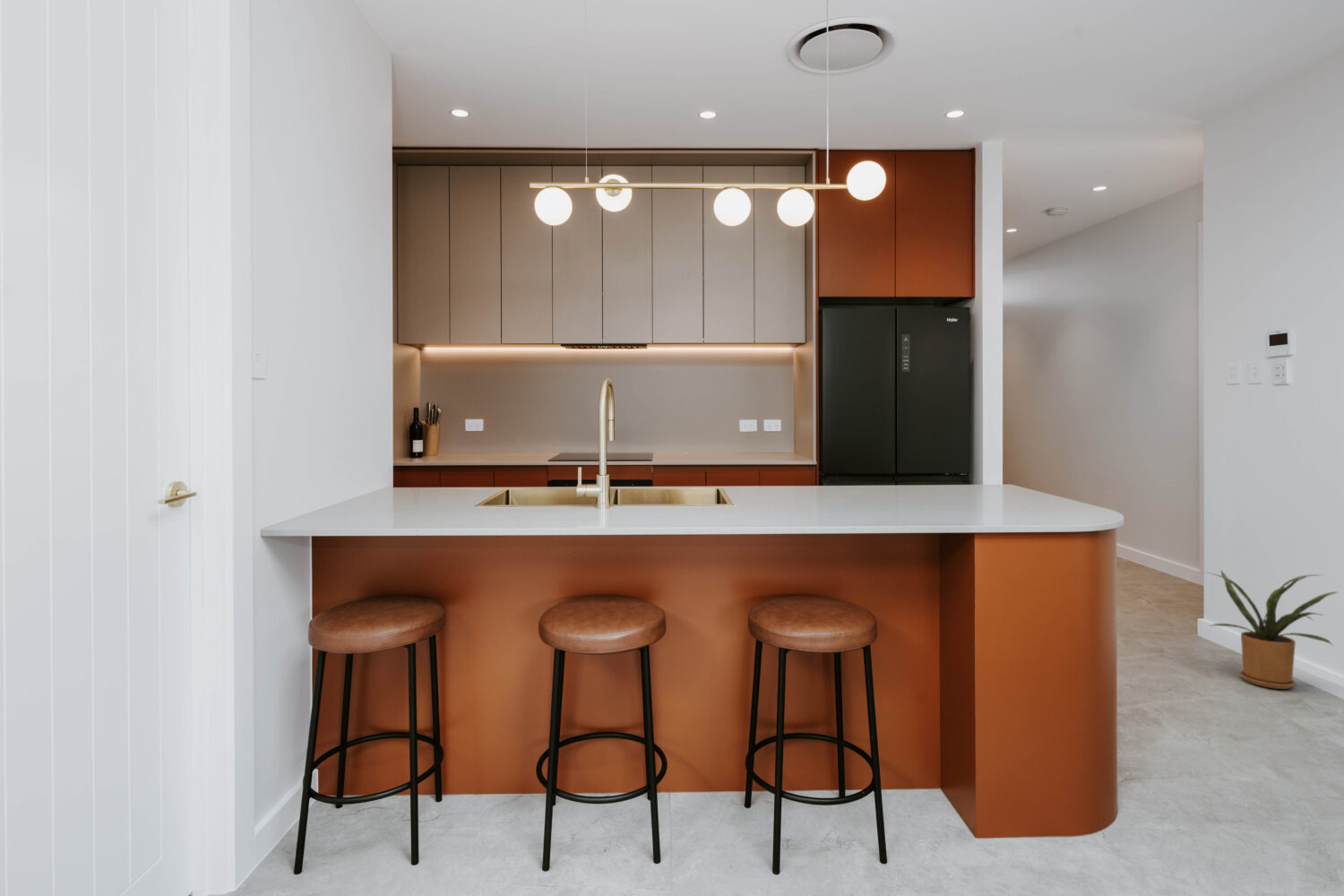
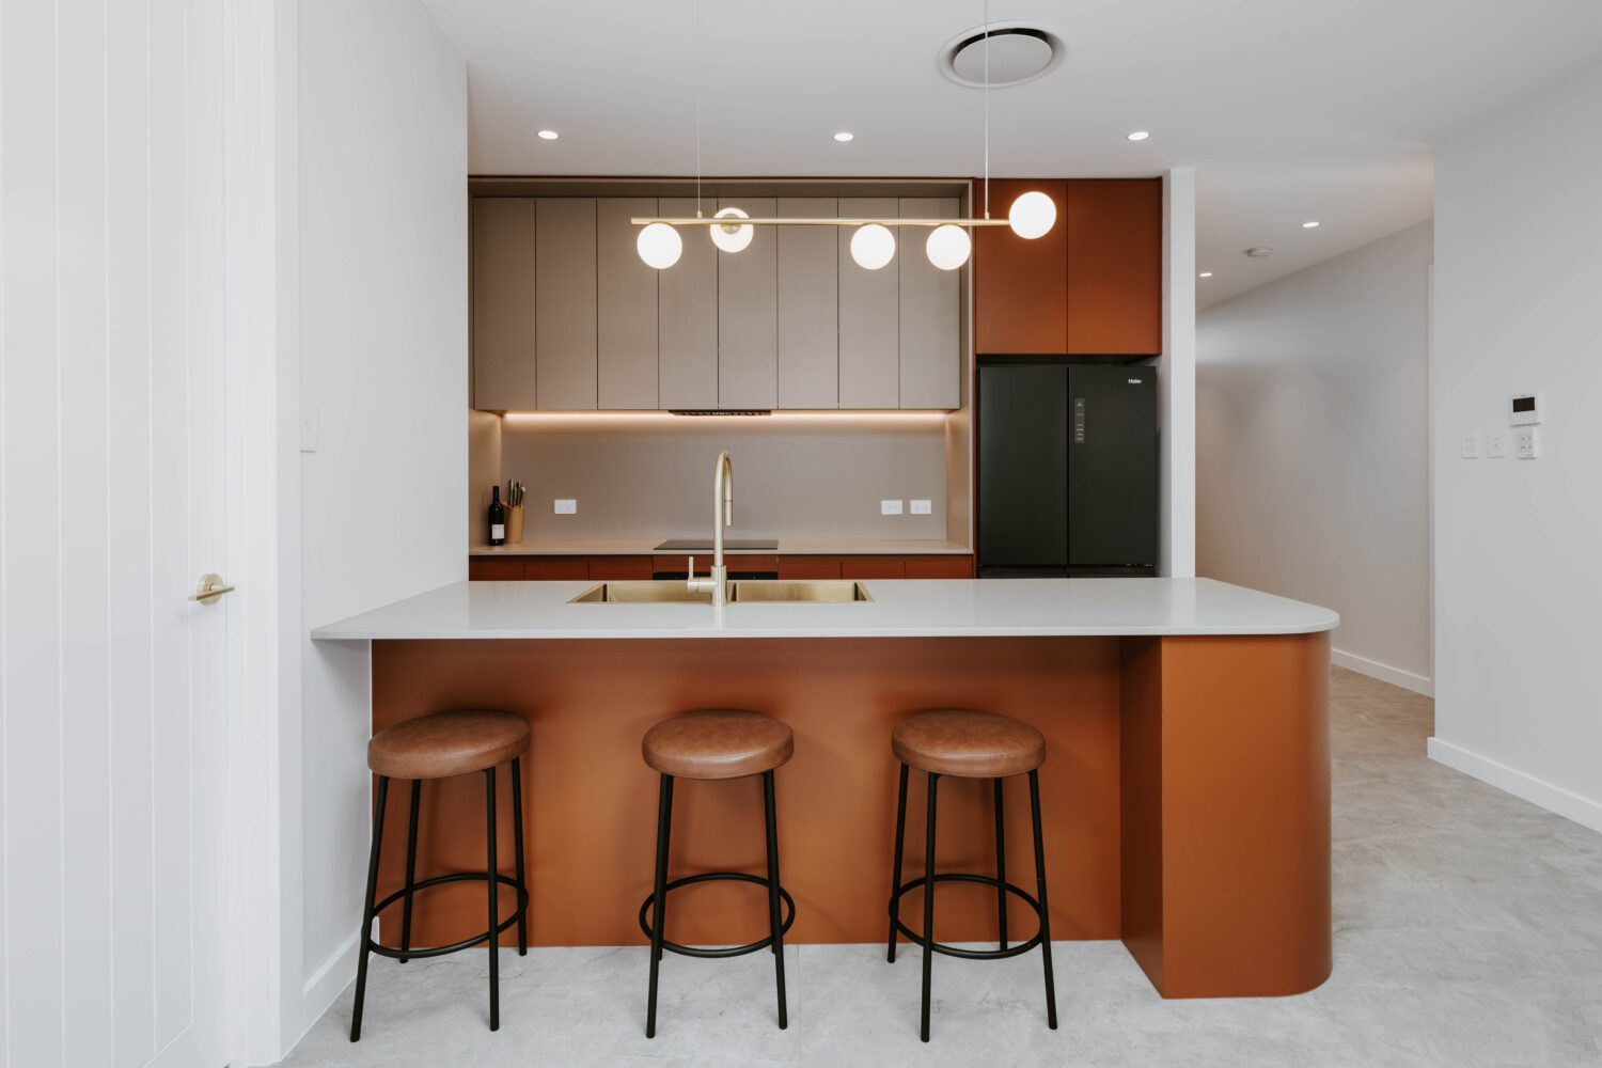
- house plant (1271, 624)
